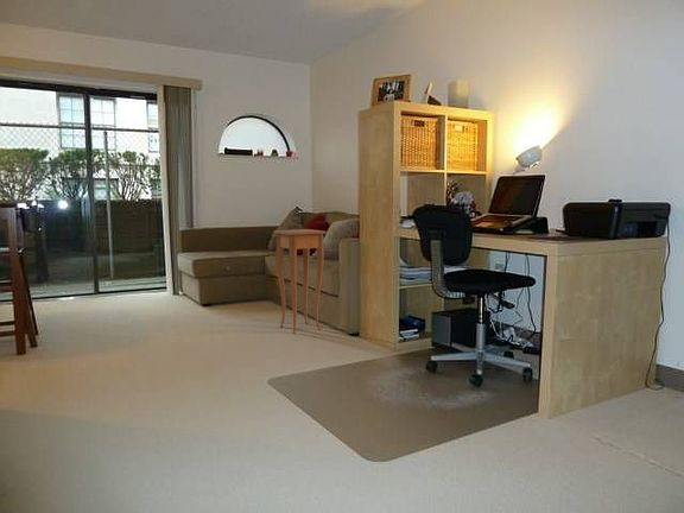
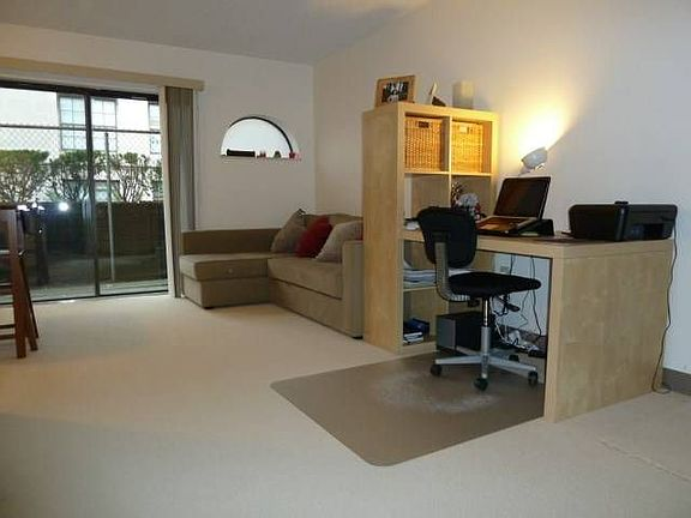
- side table (303, 279)
